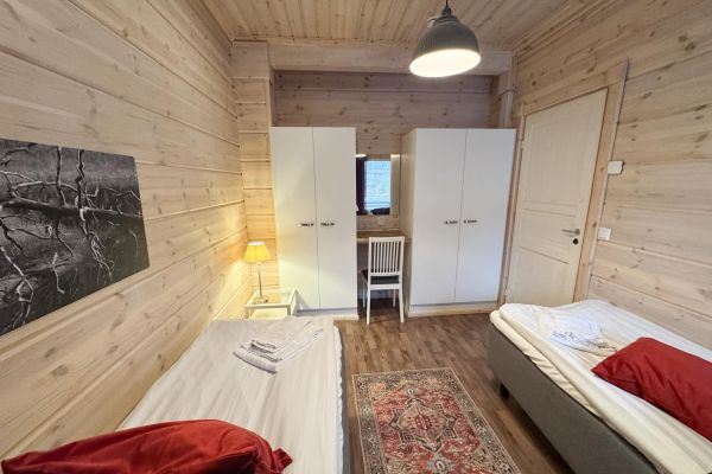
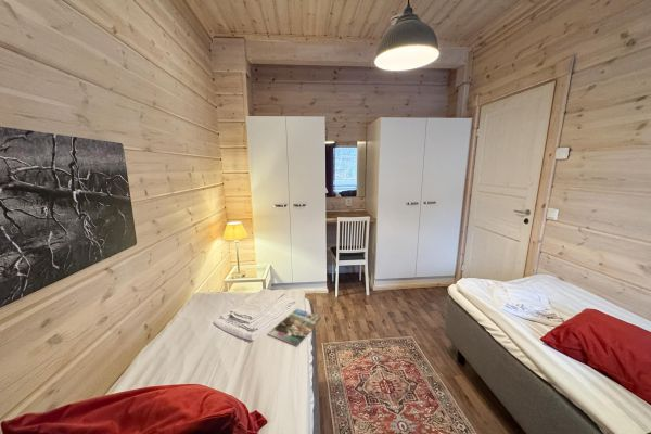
+ magazine (296, 324)
